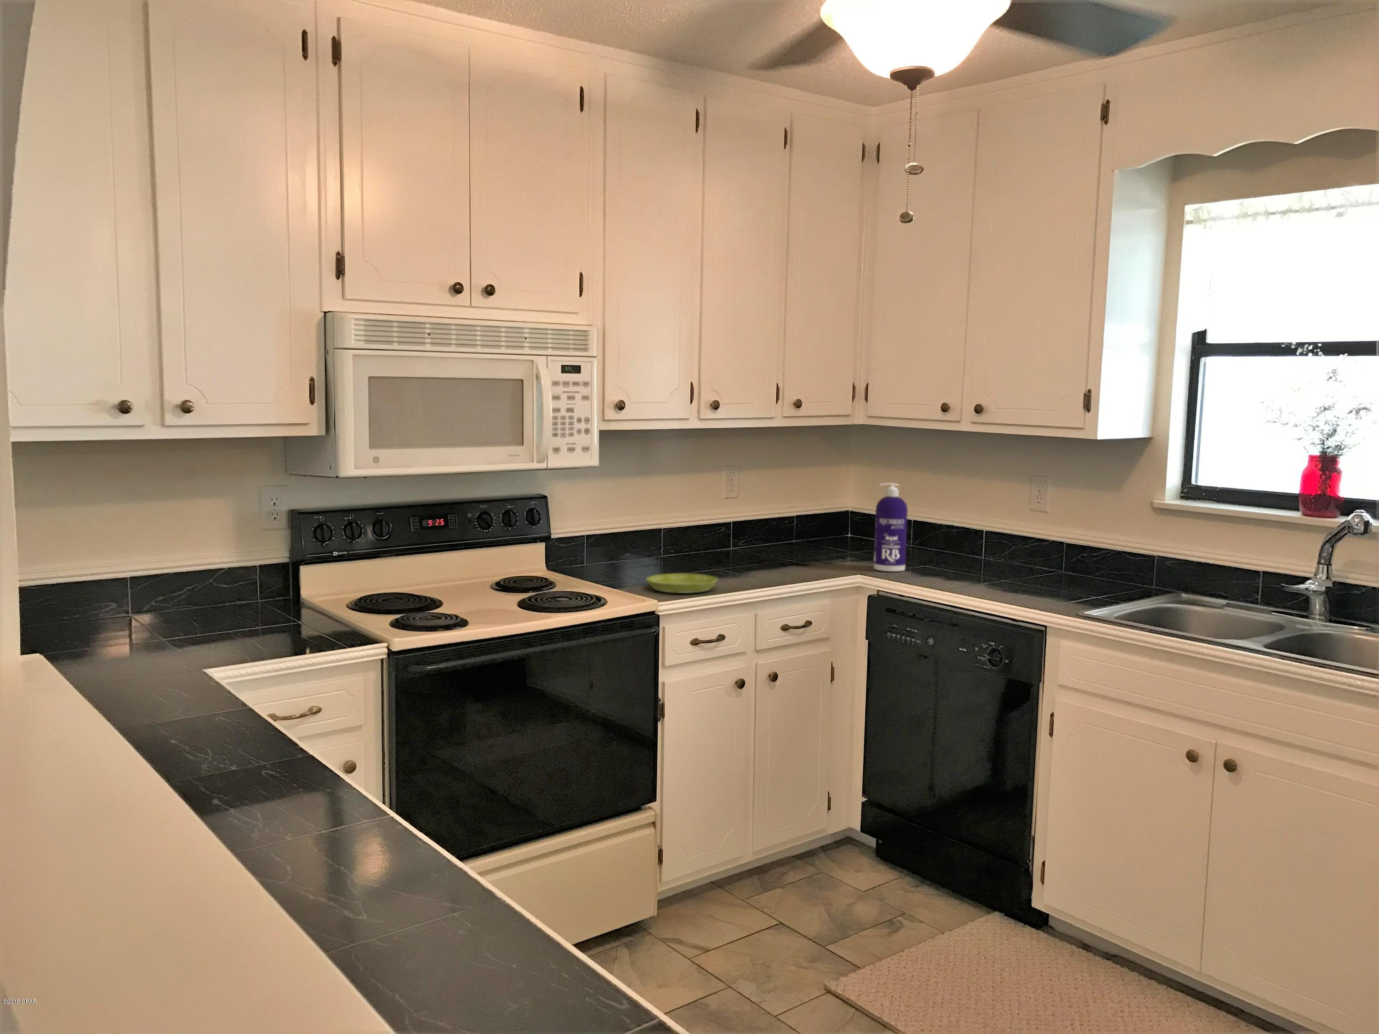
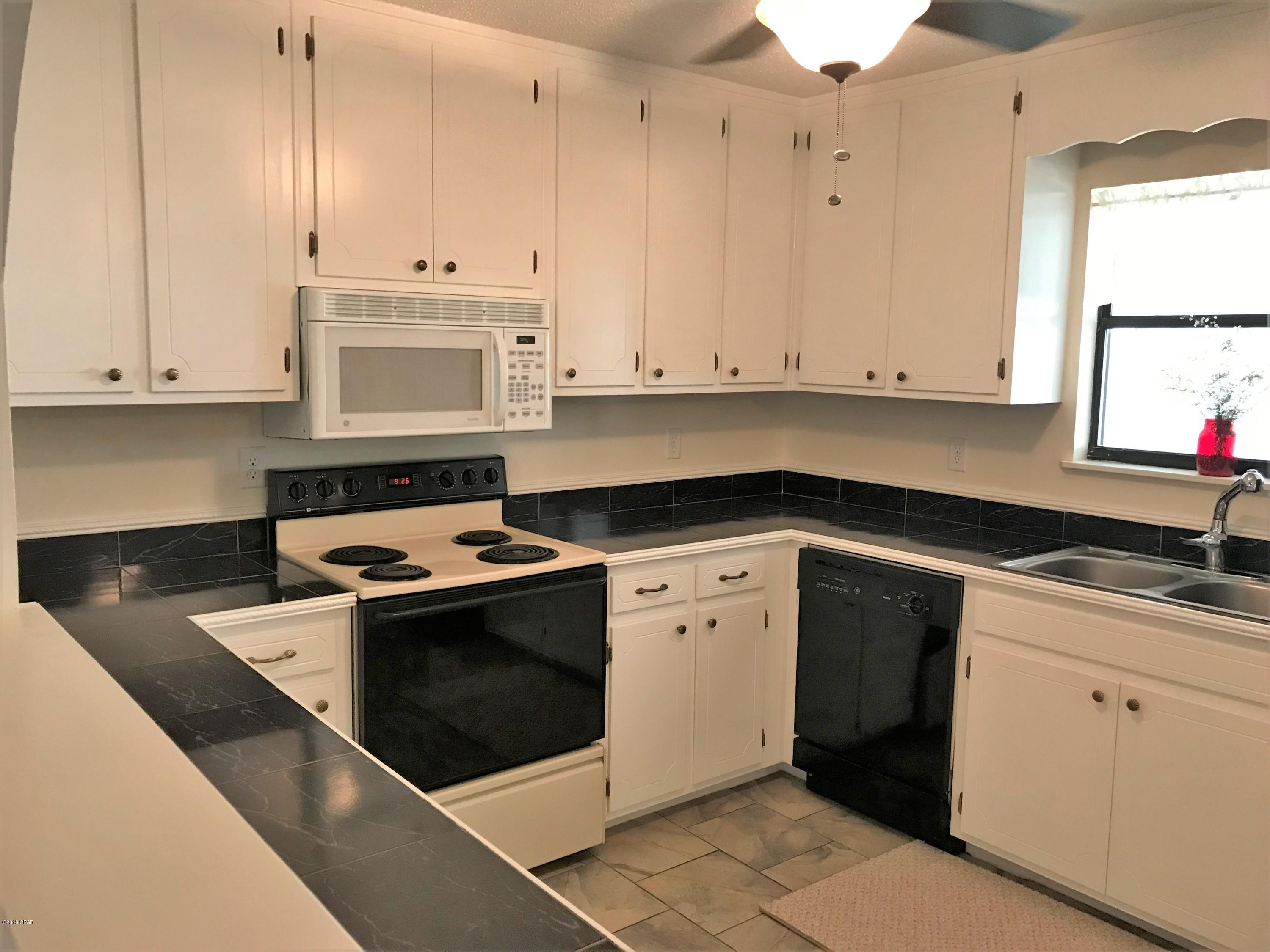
- spray bottle (890, 526)
- saucer (682, 583)
